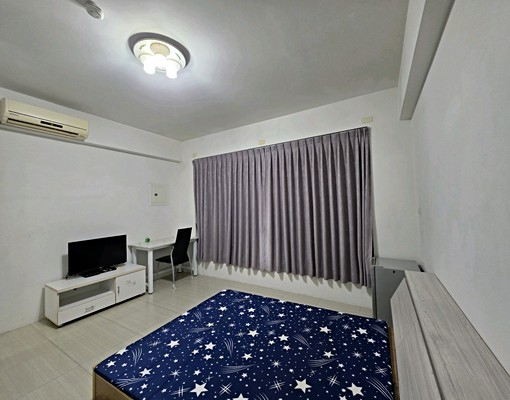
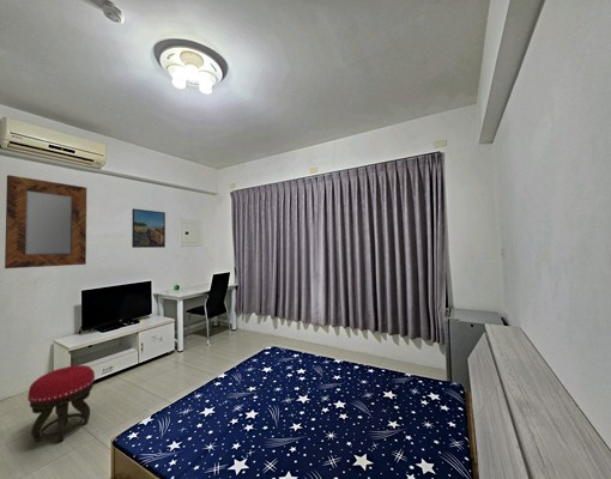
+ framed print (149, 229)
+ stool (62, 401)
+ home mirror (49, 223)
